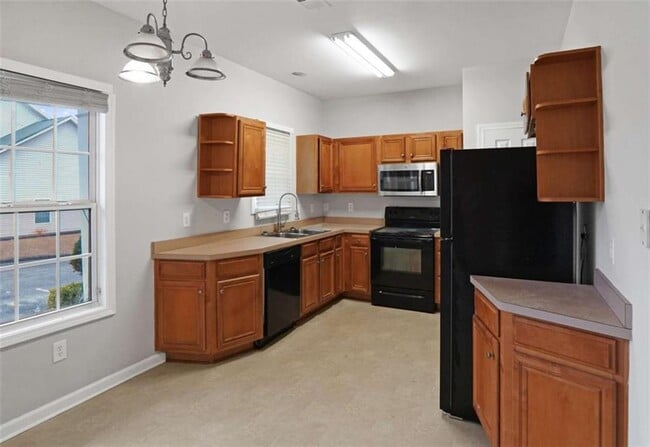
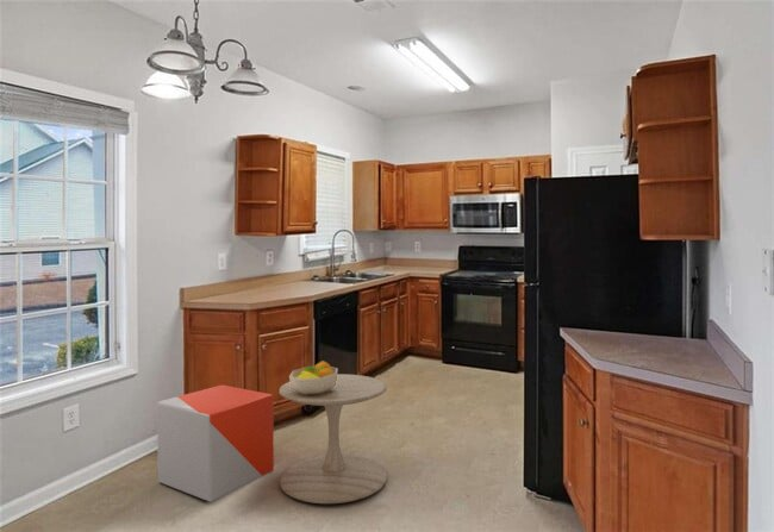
+ side table (333, 432)
+ fruit bowl (313, 375)
+ stool (217, 437)
